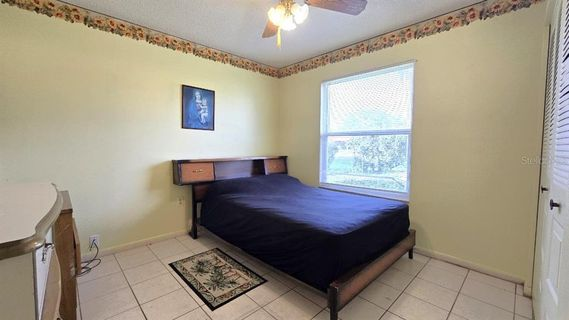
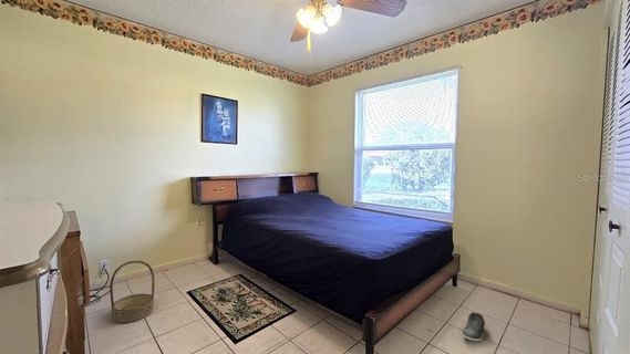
+ shoe (474, 324)
+ basket (134, 294)
